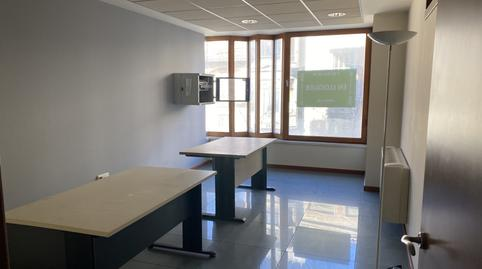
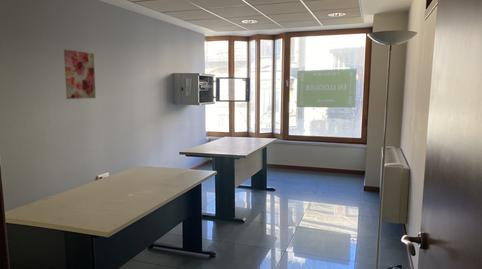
+ wall art (80, 75)
